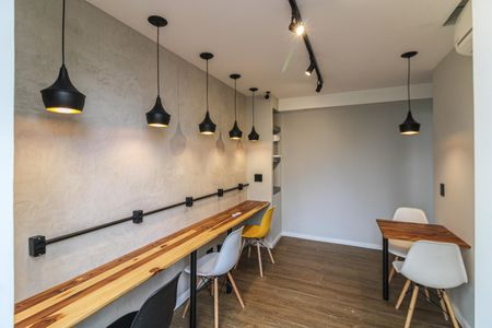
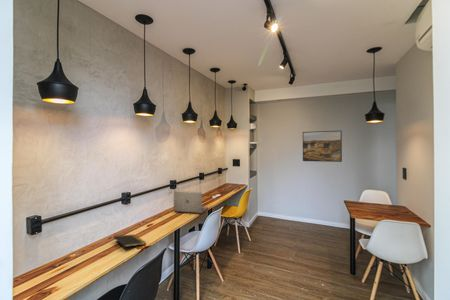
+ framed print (321, 146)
+ notepad (129, 240)
+ laptop (191, 199)
